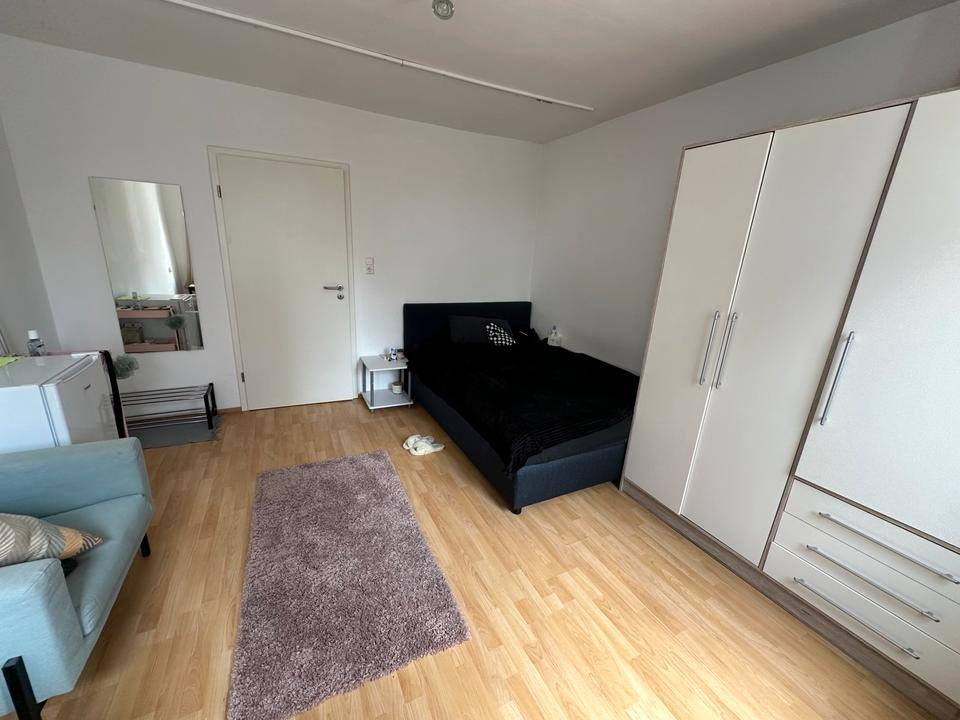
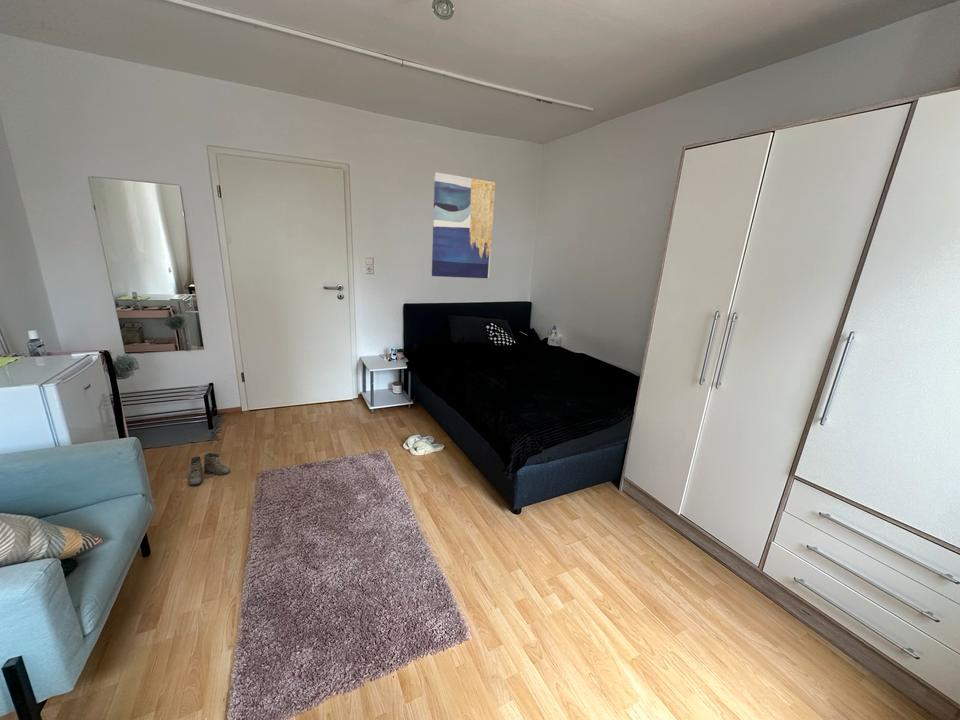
+ wall art (463, 229)
+ boots (205, 467)
